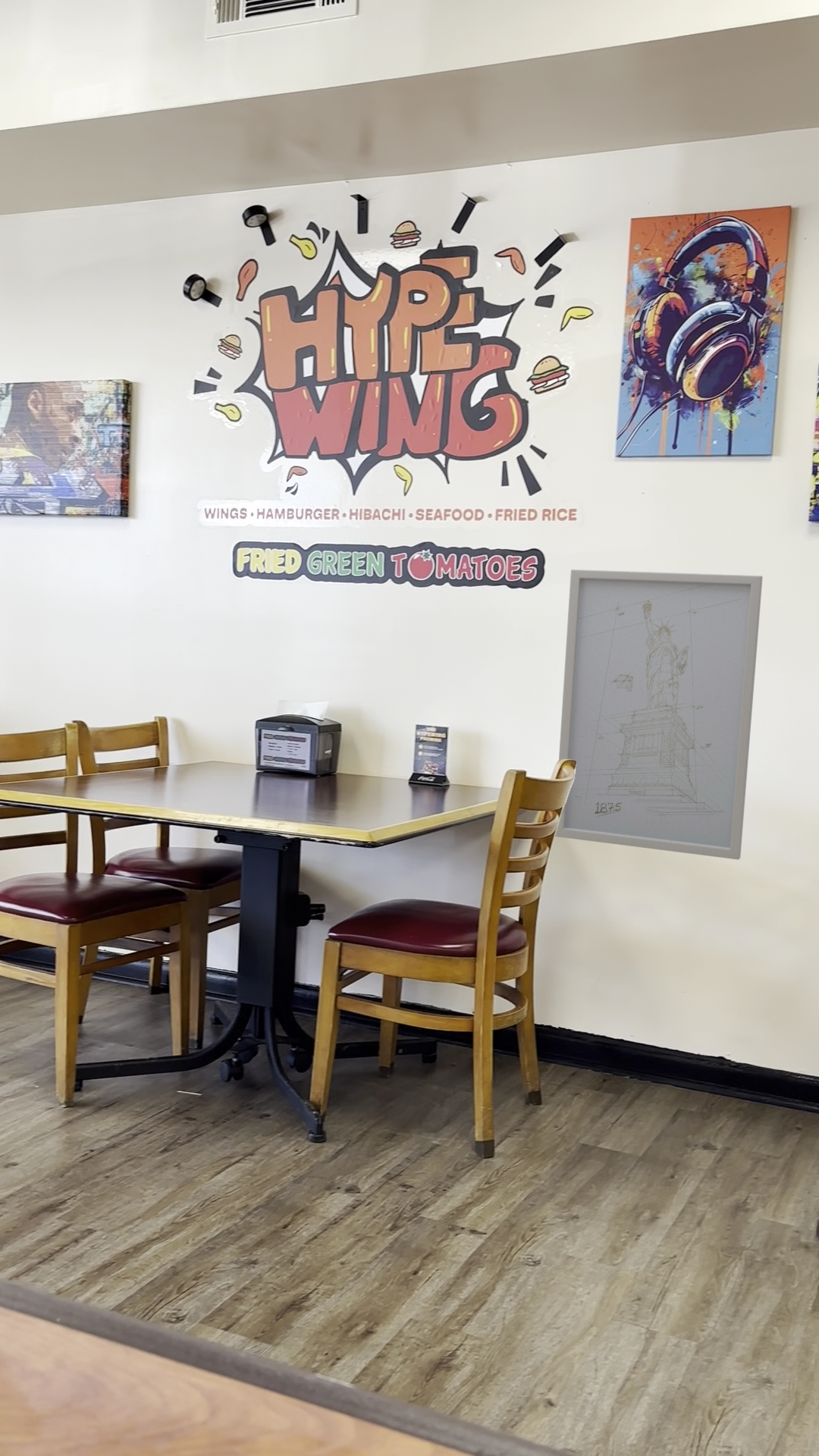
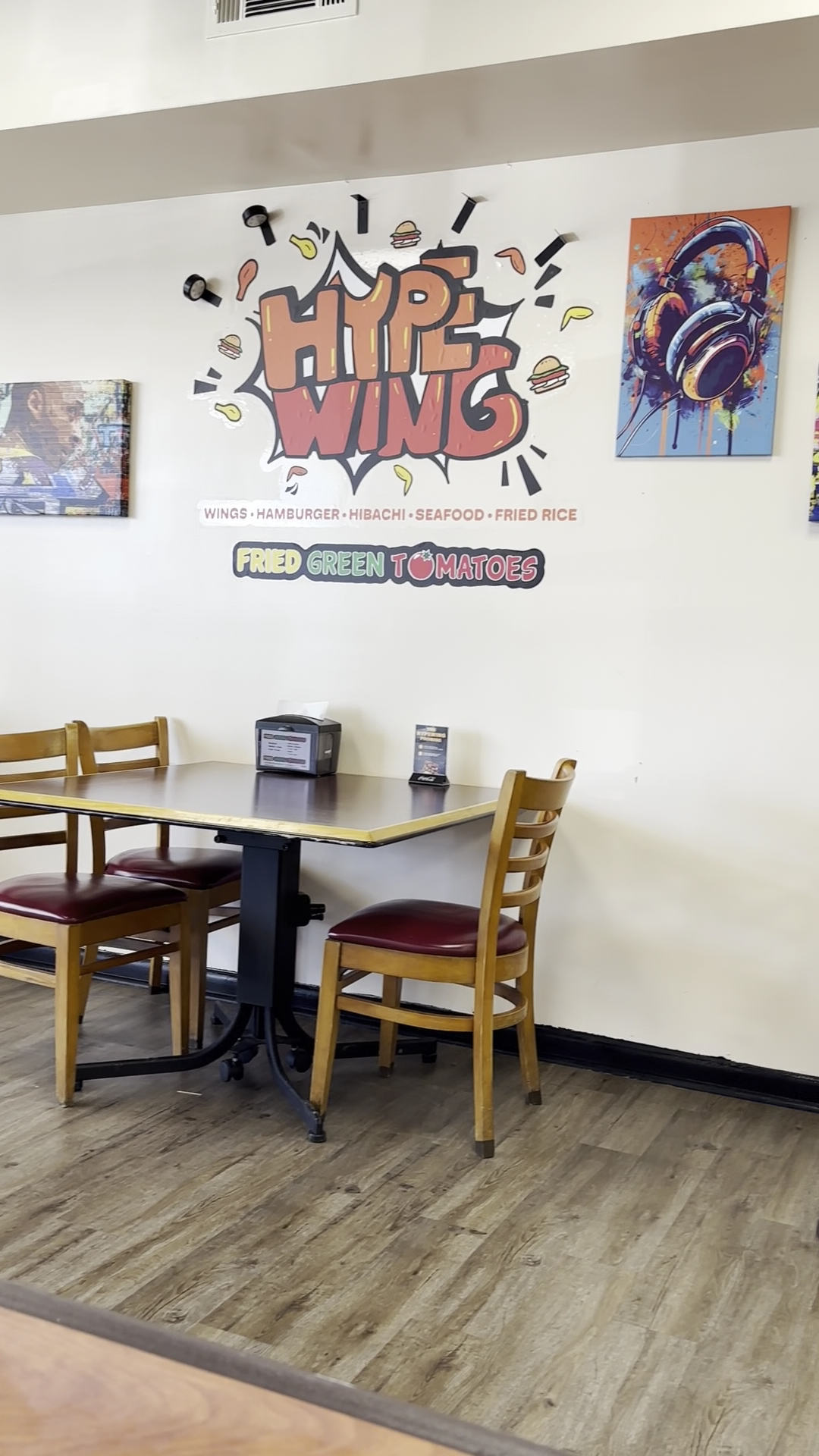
- wall art (654, 711)
